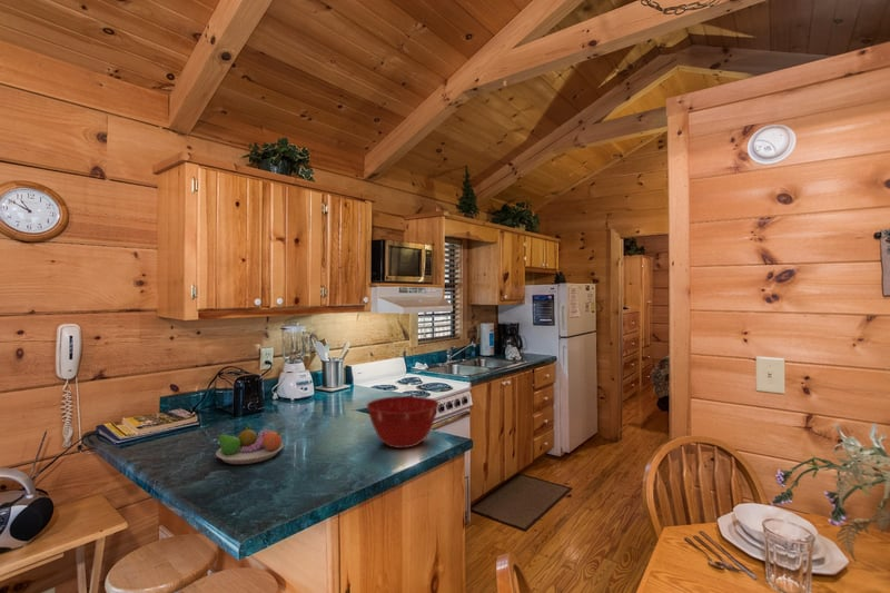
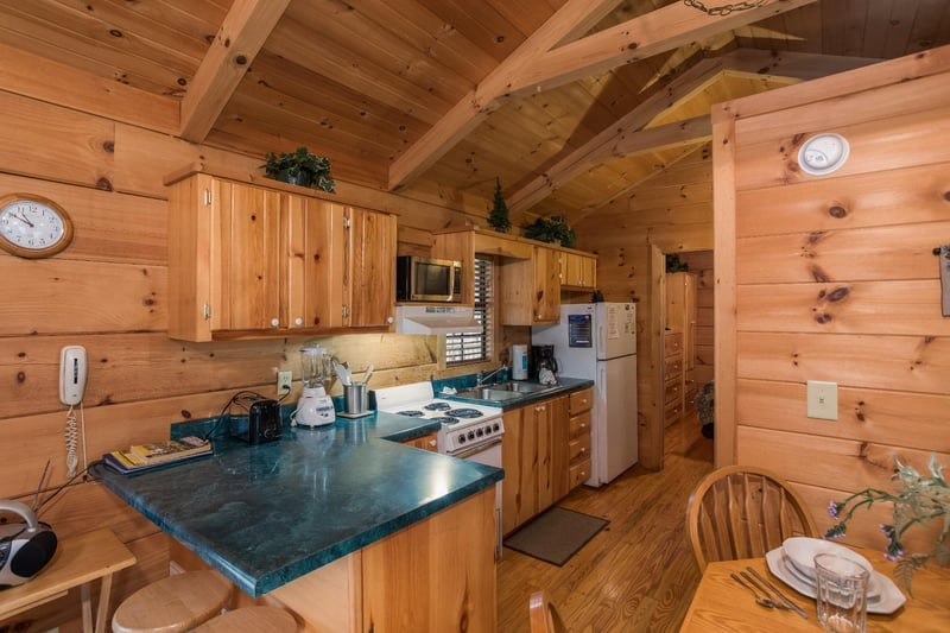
- fruit bowl (248, 442)
- mixing bowl (403, 423)
